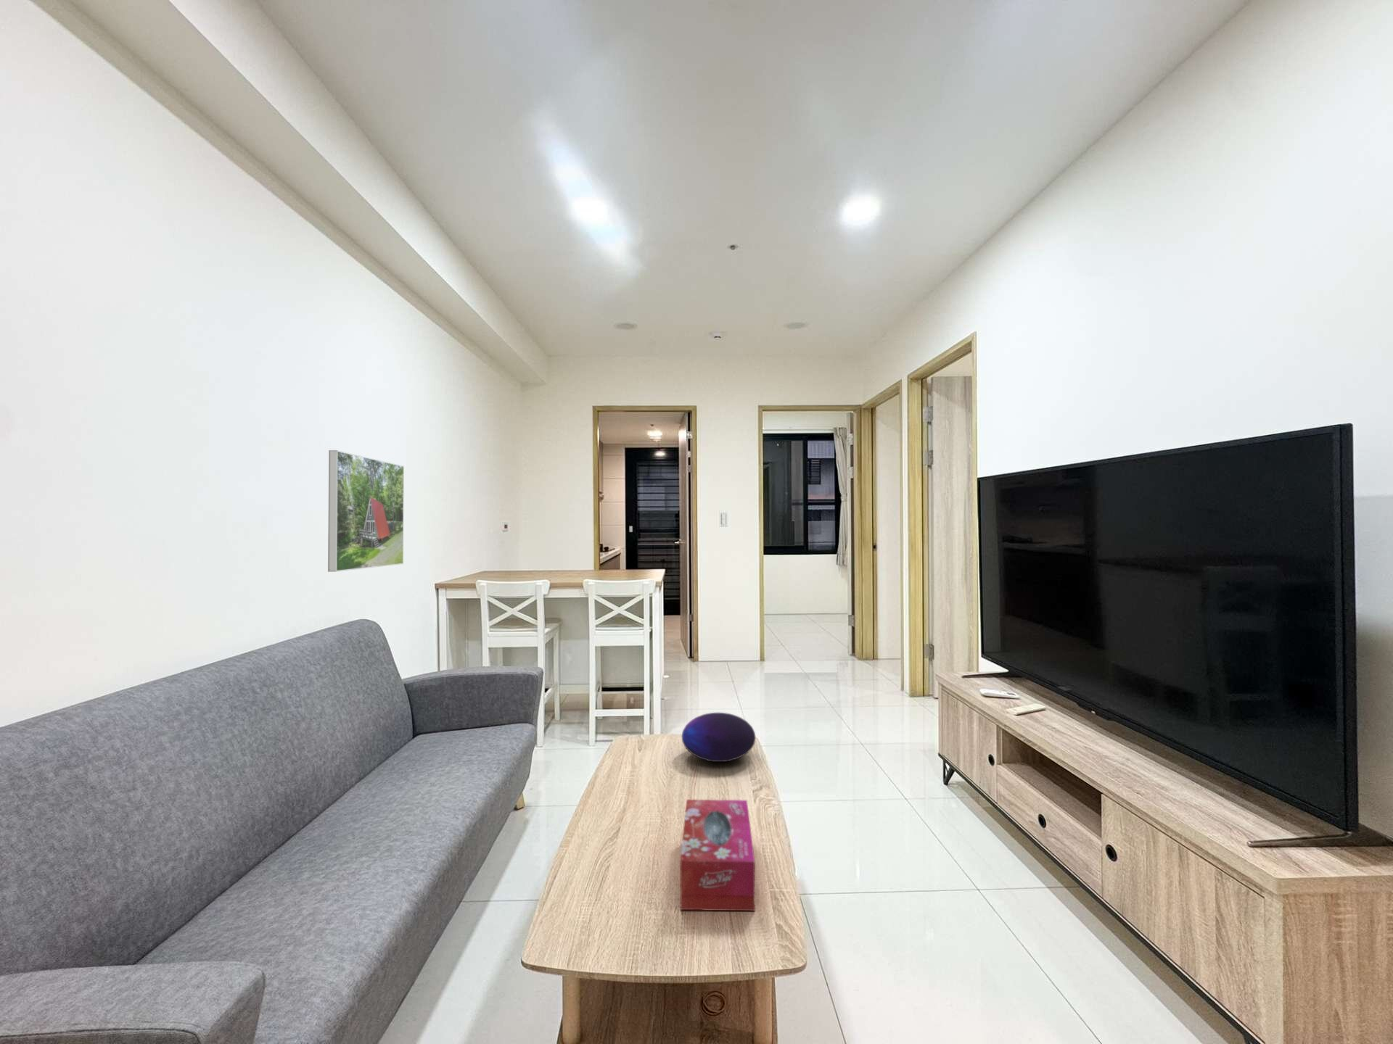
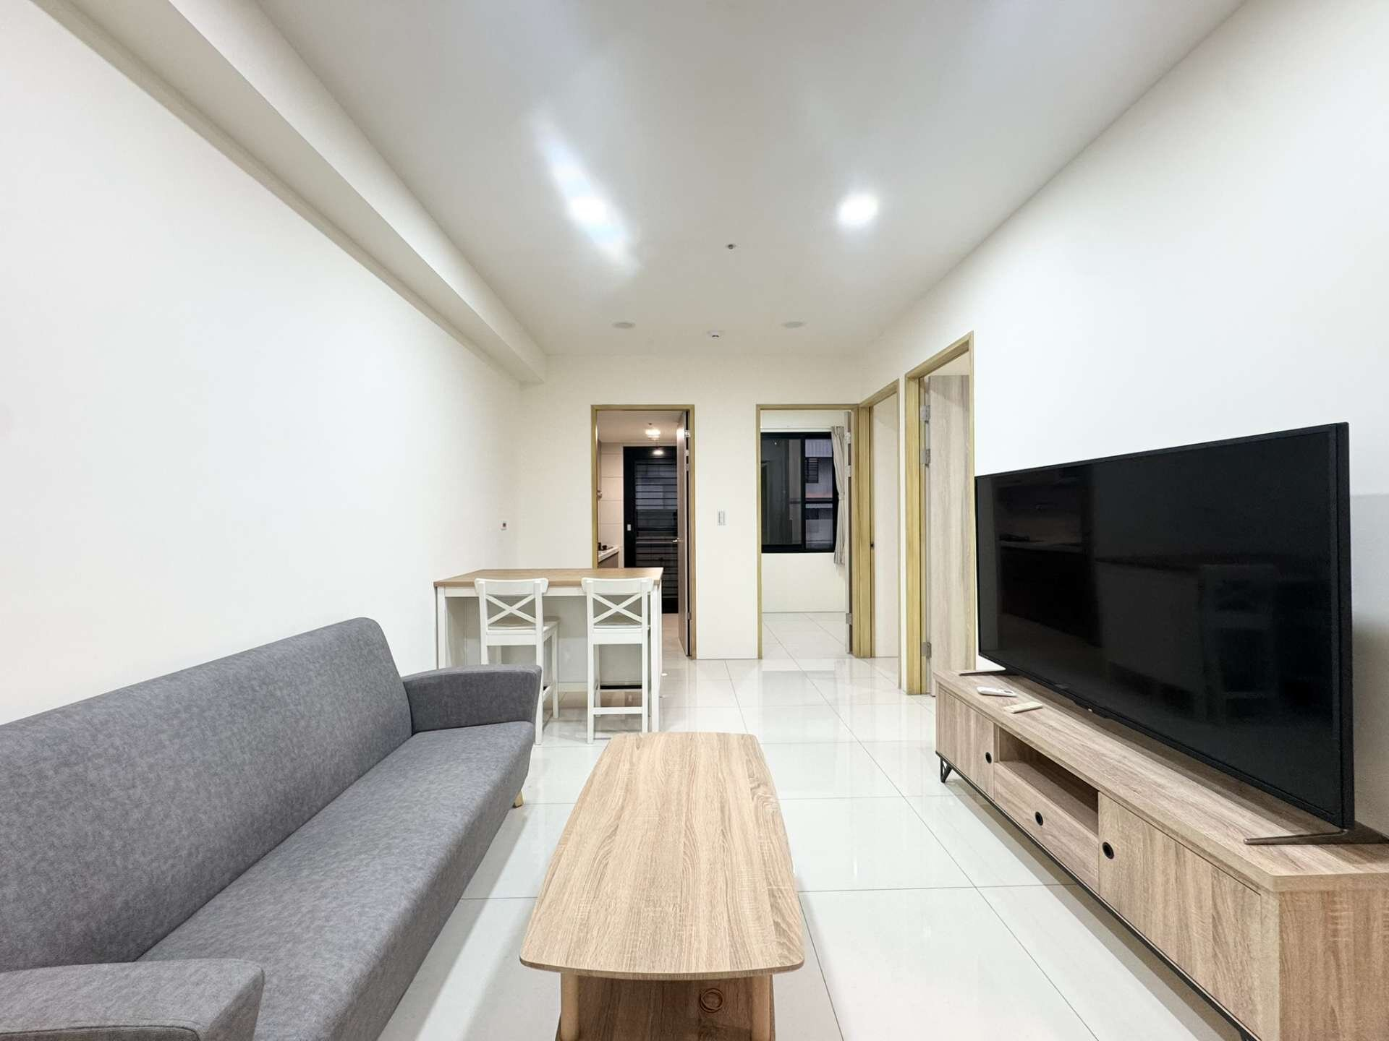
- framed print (370, 512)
- tissue box (717, 849)
- decorative orb (718, 736)
